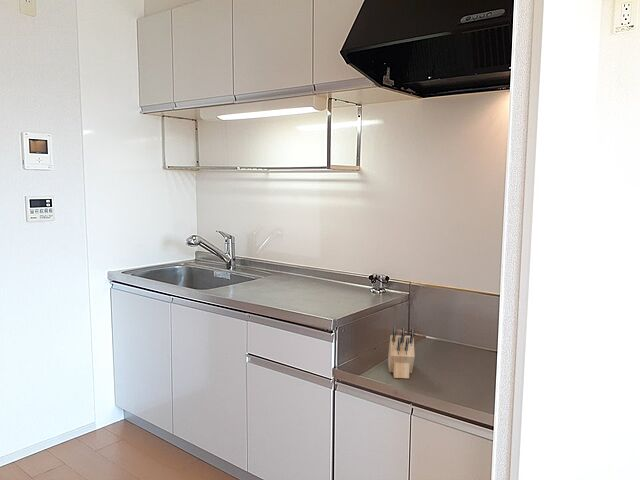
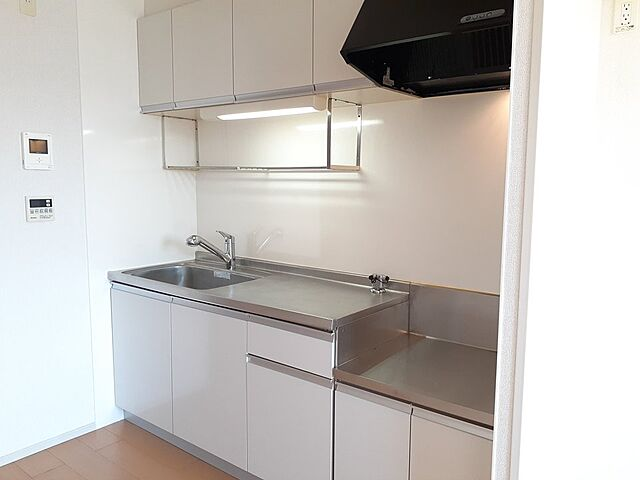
- knife block (401, 346)
